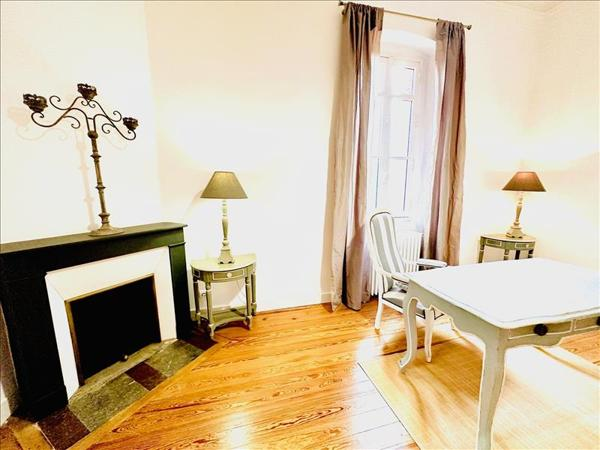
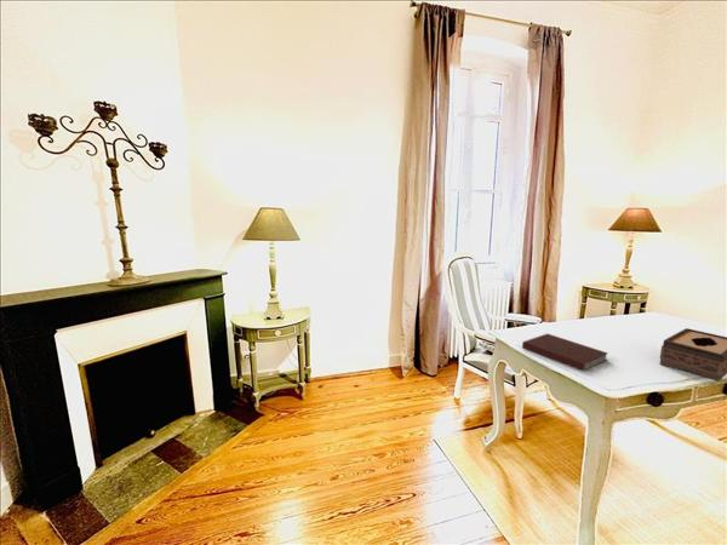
+ tissue box (700, 352)
+ notebook (562, 350)
